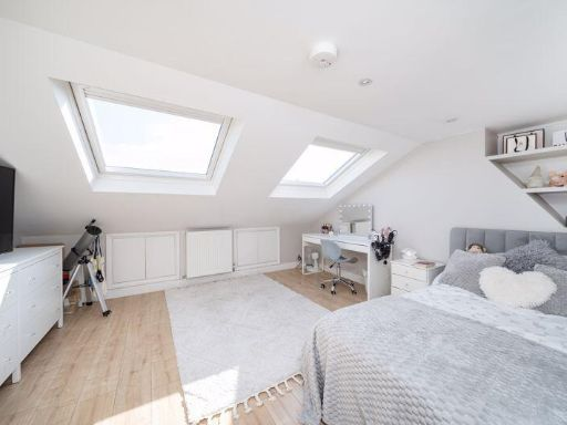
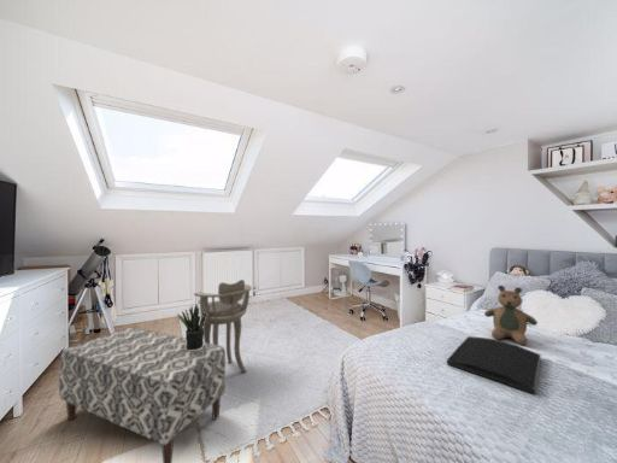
+ bench (143, 382)
+ potted plant (192, 324)
+ teddy bear (509, 312)
+ armchair (223, 323)
+ desk pad (494, 357)
